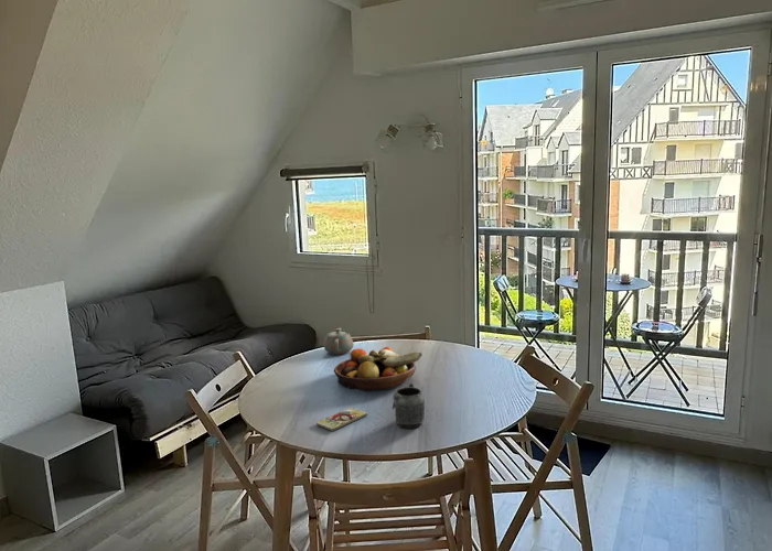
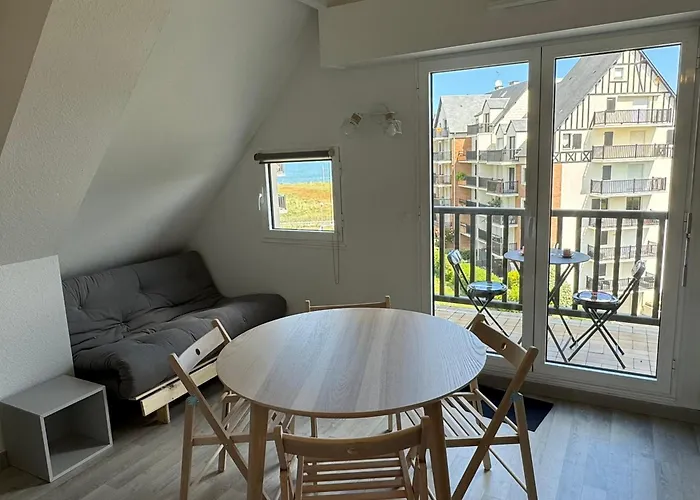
- smartphone (342, 418)
- teapot (337, 339)
- mug (409, 404)
- fruit bowl (375, 363)
